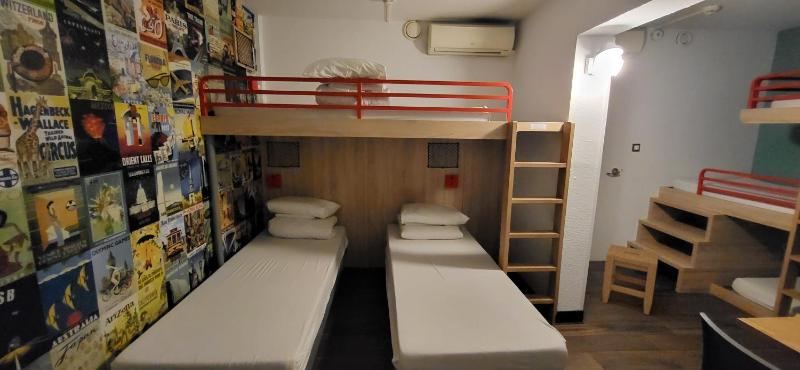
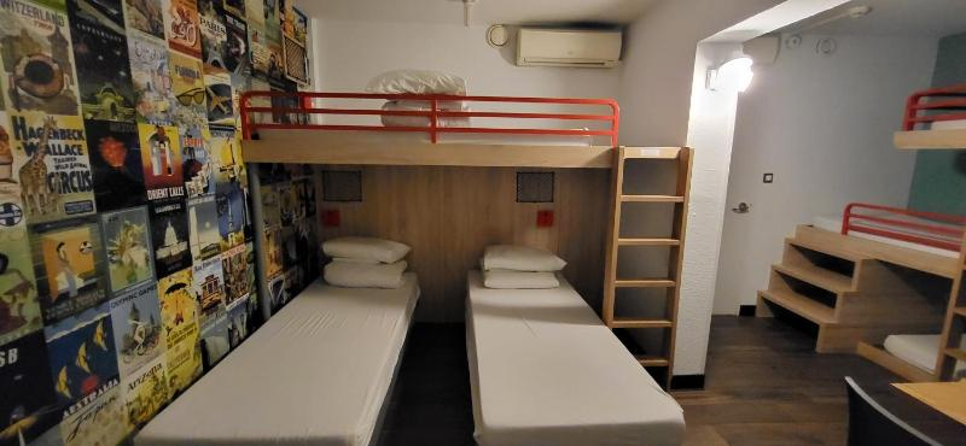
- stool (629, 277)
